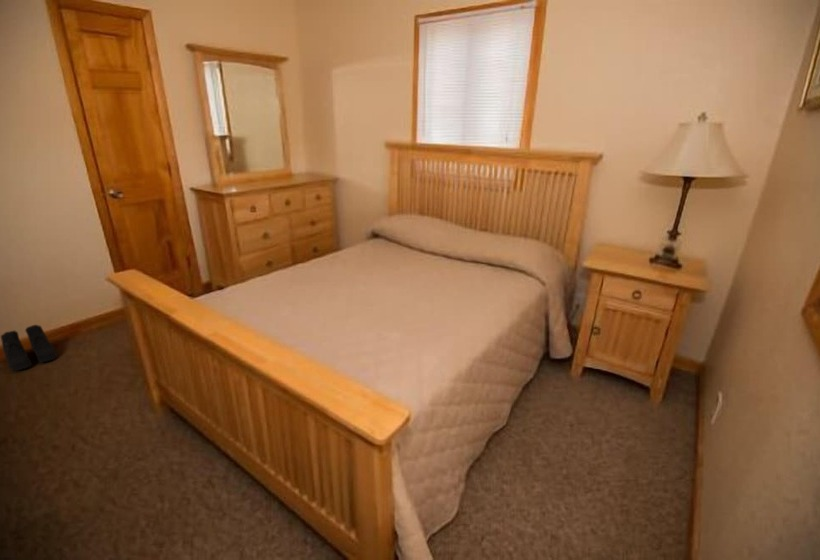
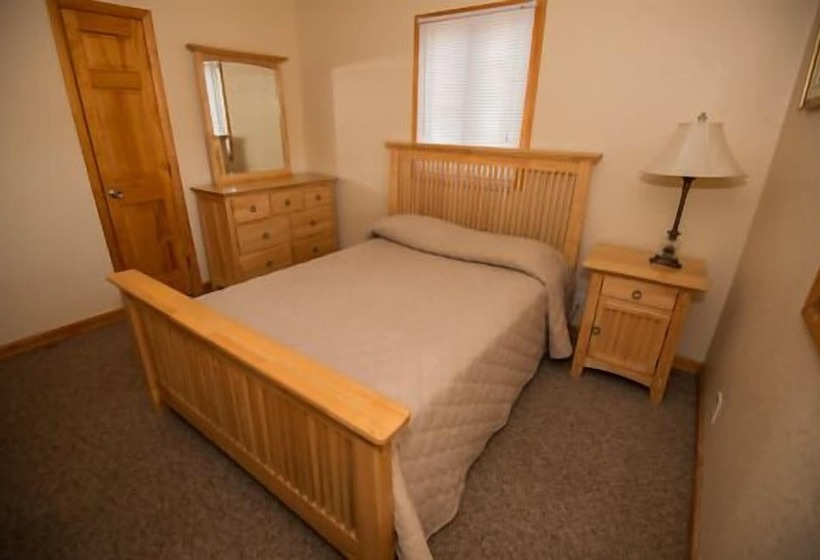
- boots (30, 343)
